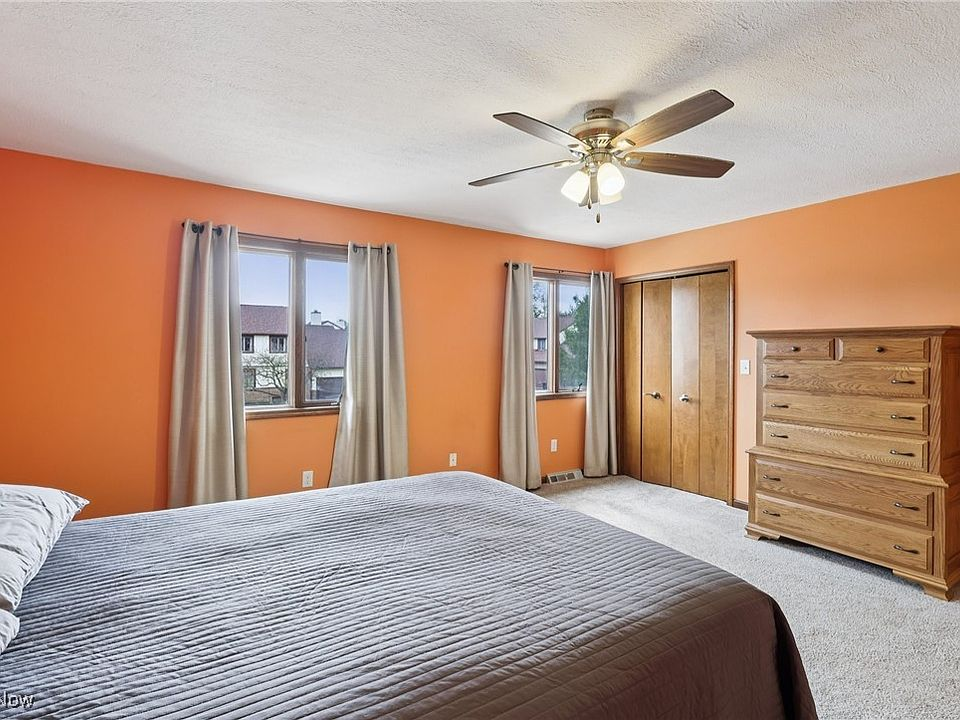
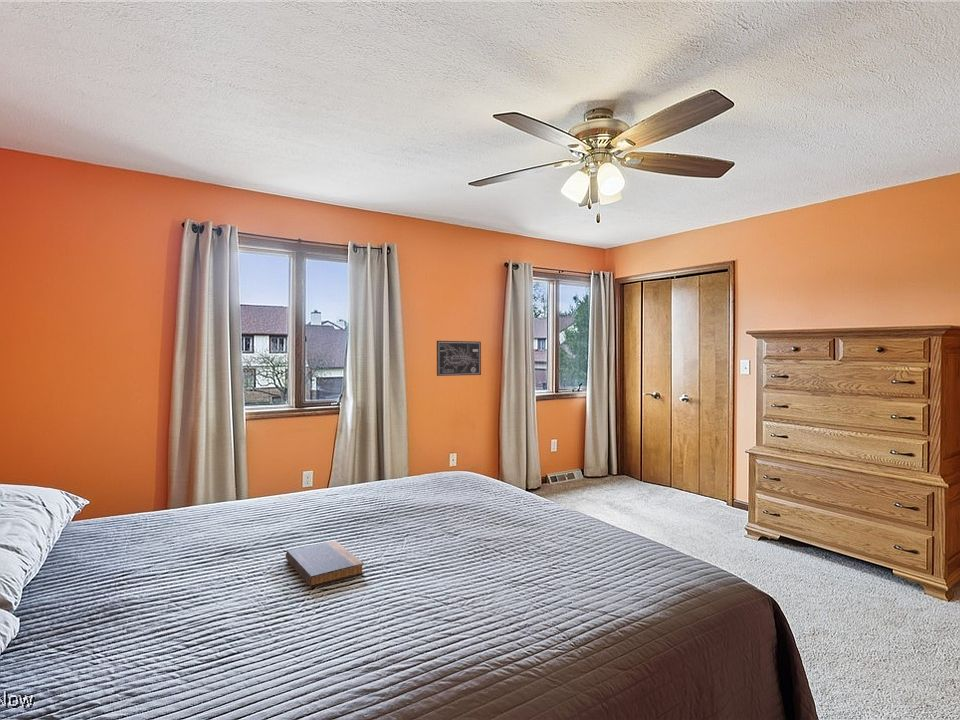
+ book (323, 562)
+ wall art (459, 358)
